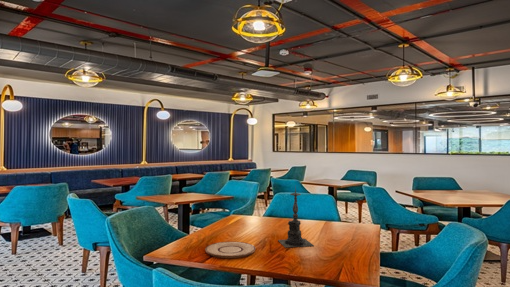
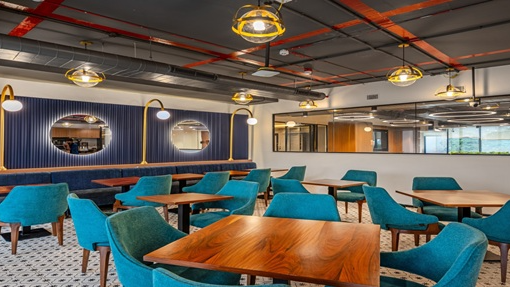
- plate (230, 249)
- candle holder (295, 214)
